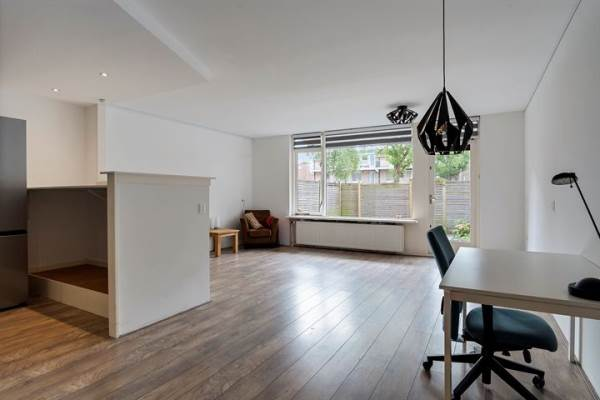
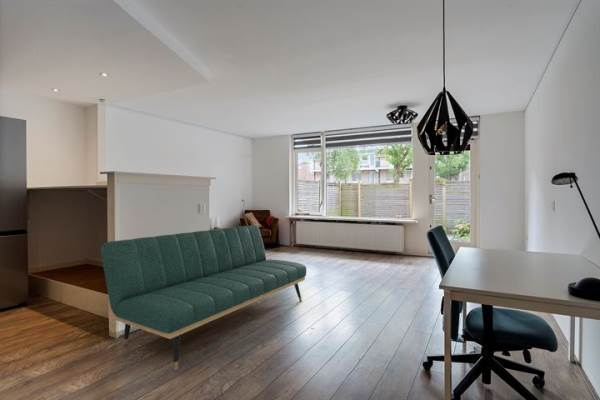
+ sofa (223, 276)
